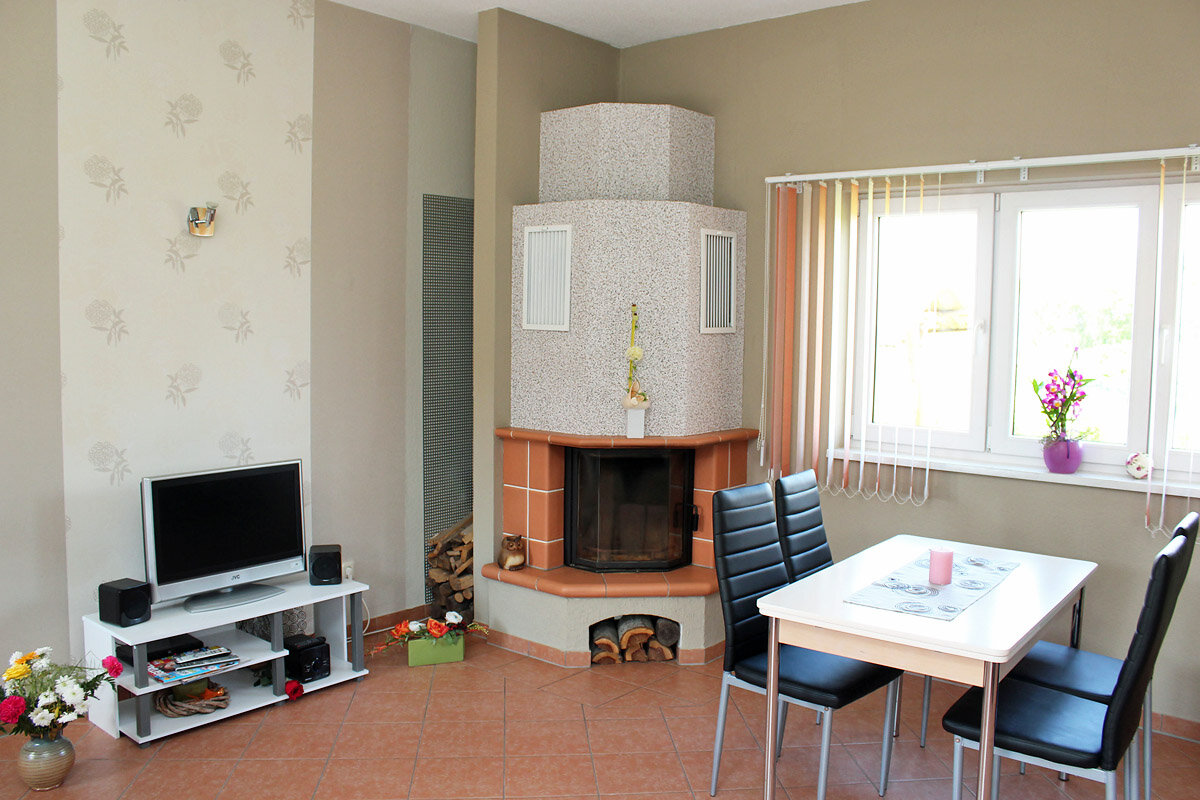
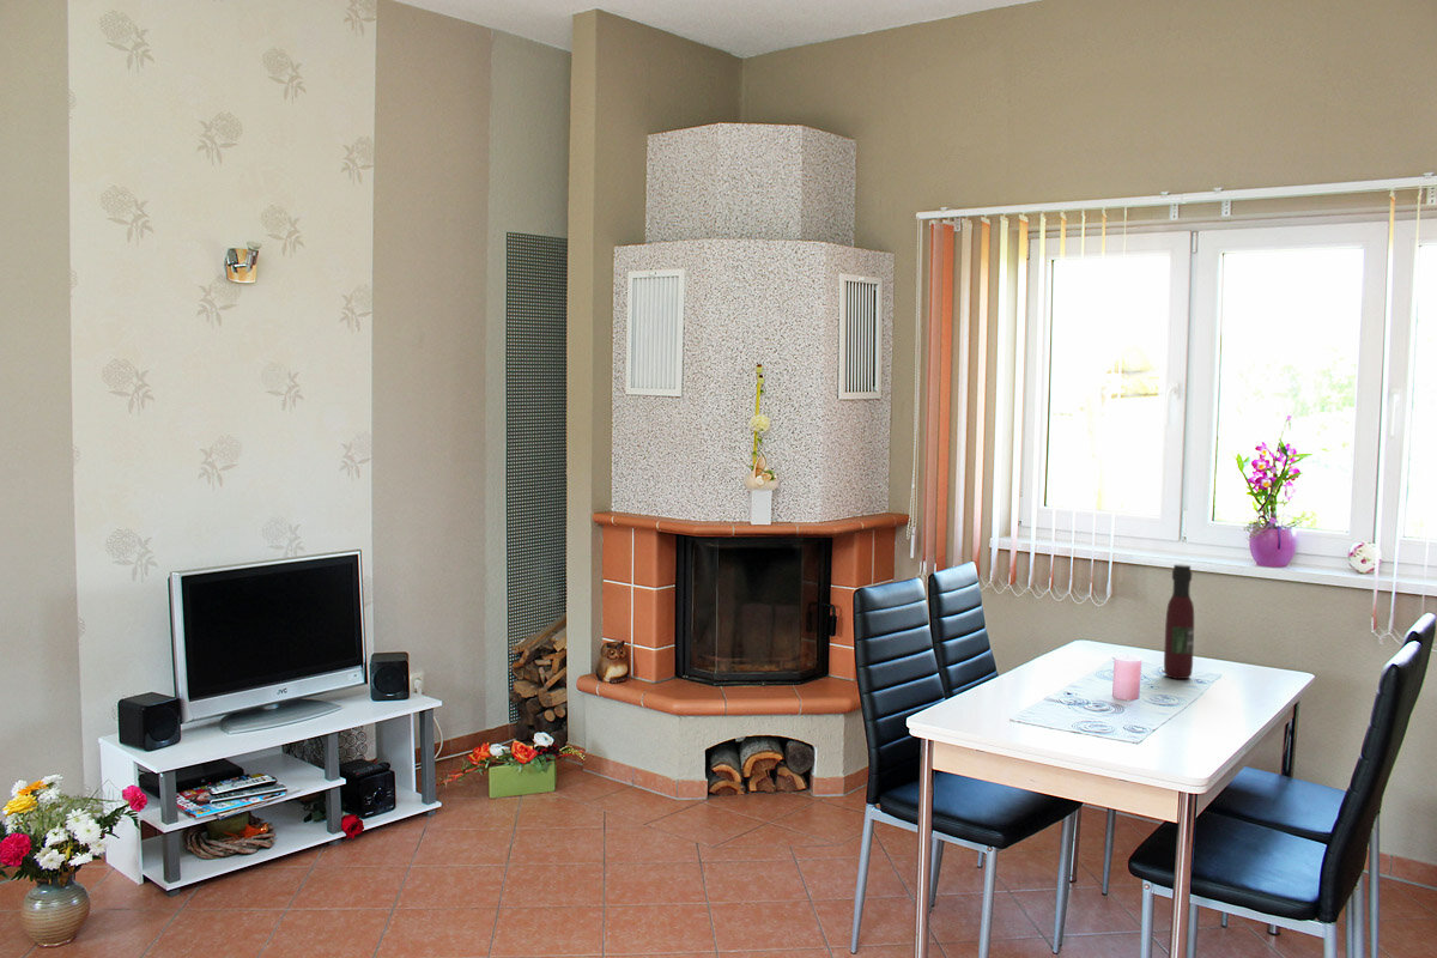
+ wine bottle (1180, 620)
